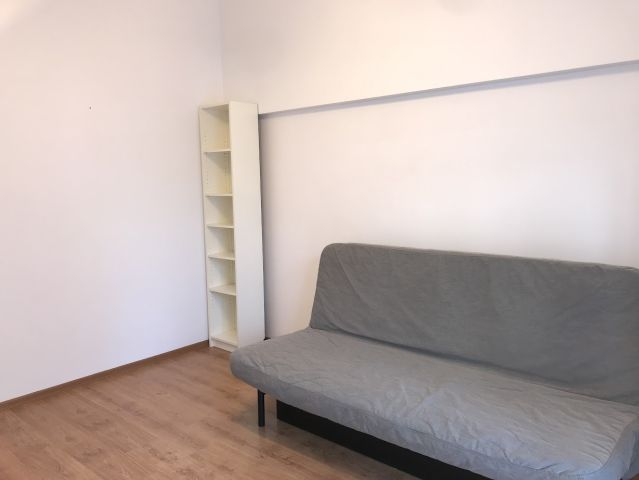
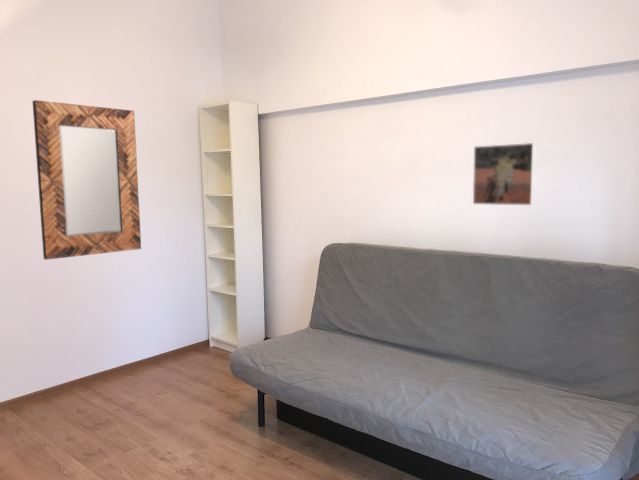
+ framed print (503, 174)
+ home mirror (91, 181)
